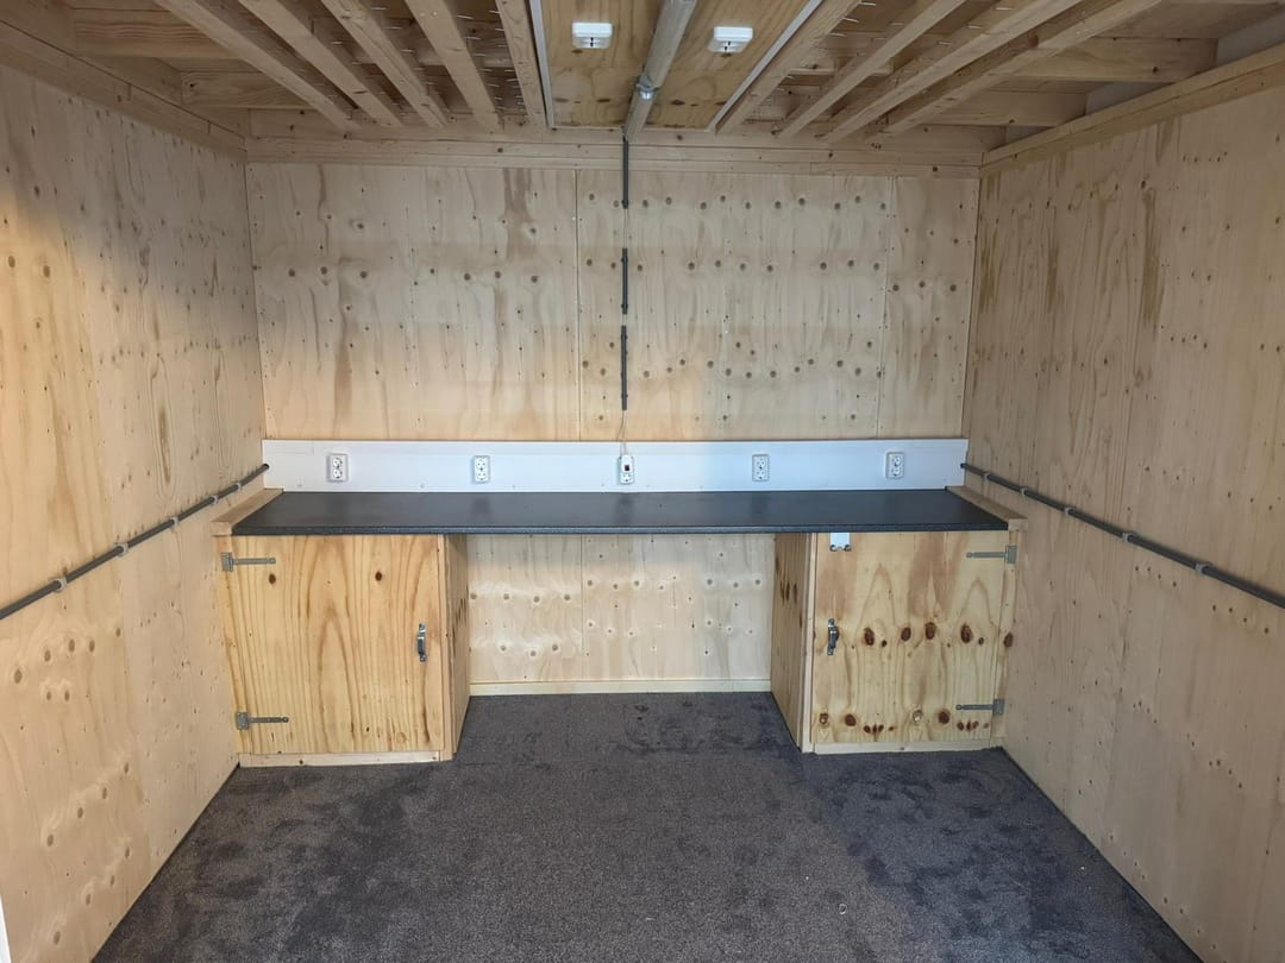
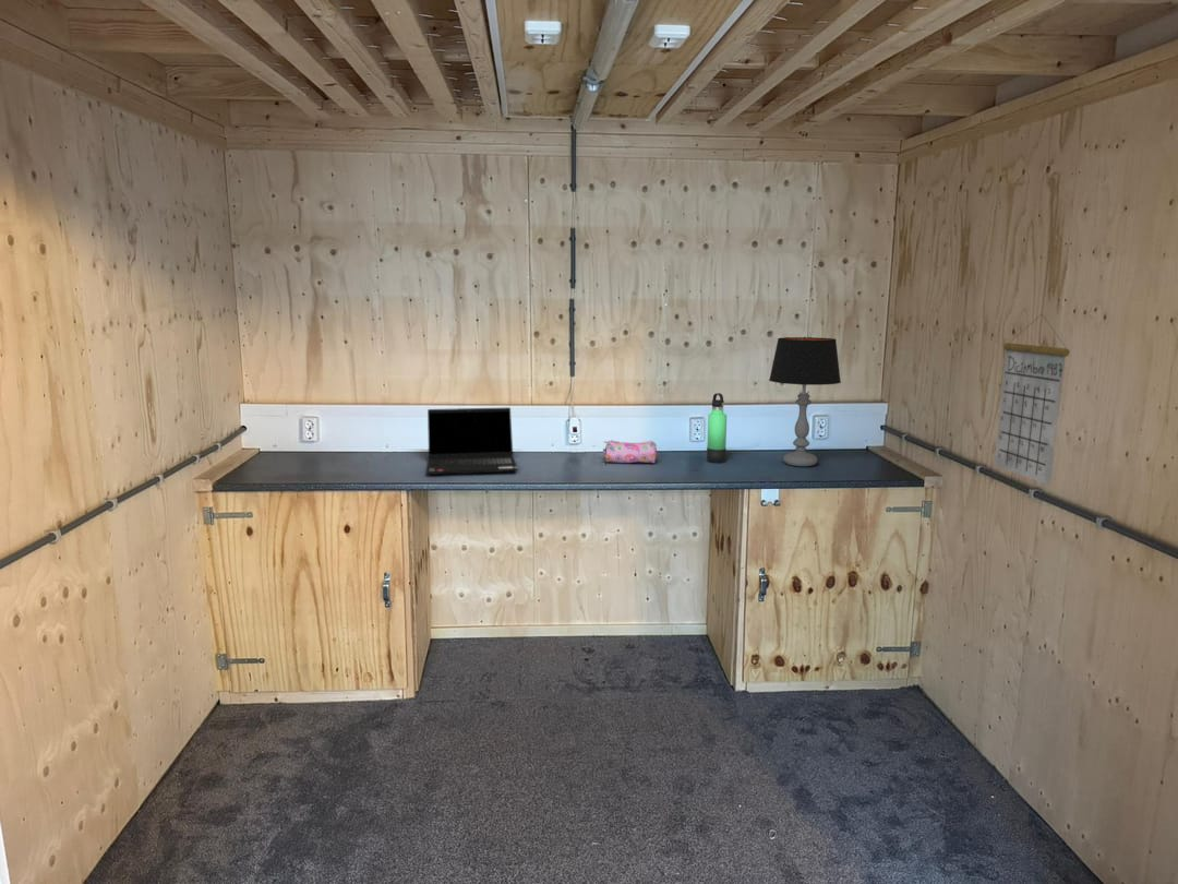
+ pencil case (629, 451)
+ calendar (1030, 395)
+ laptop computer (470, 440)
+ thermos bottle (717, 427)
+ table lamp (803, 402)
